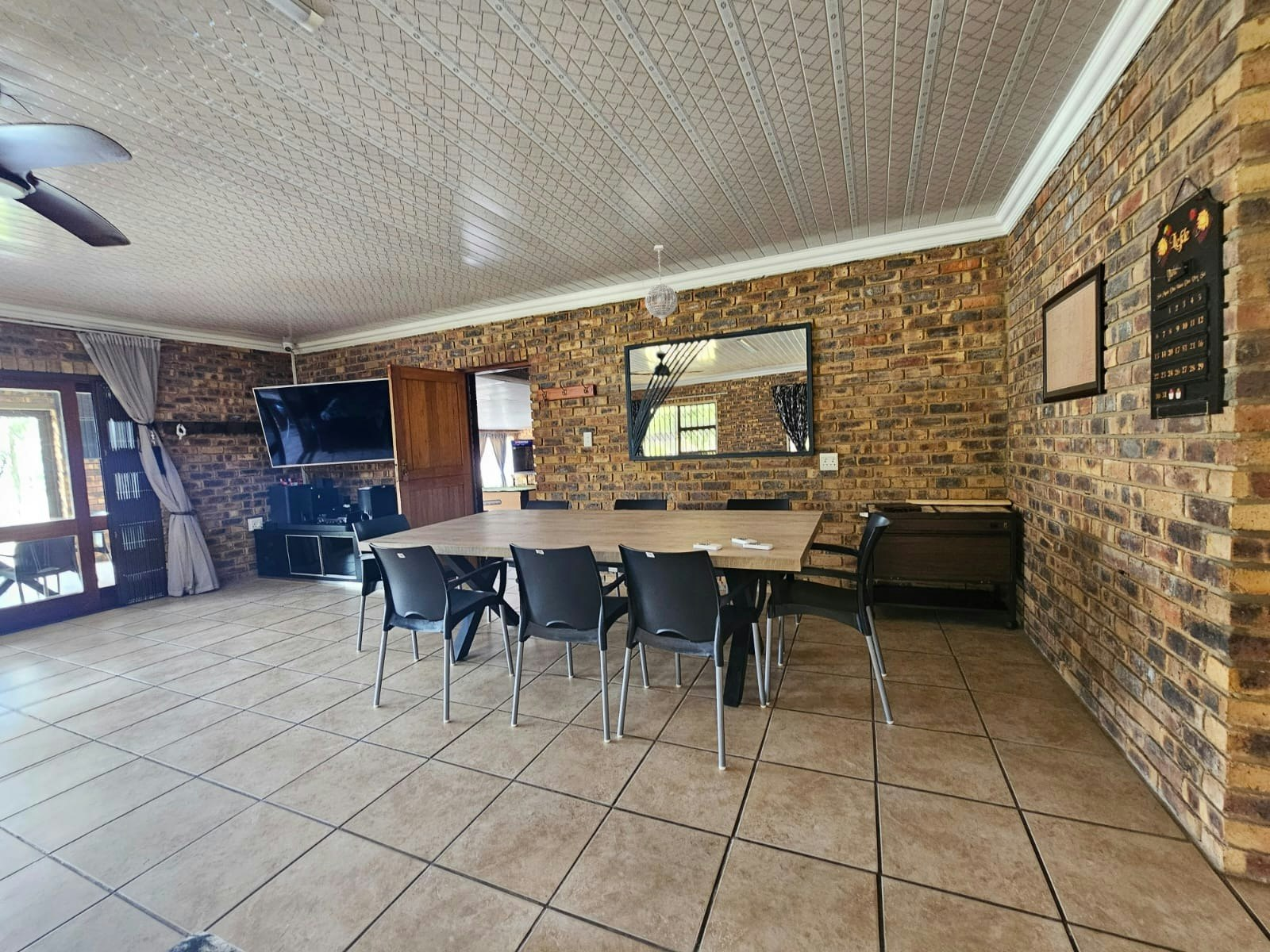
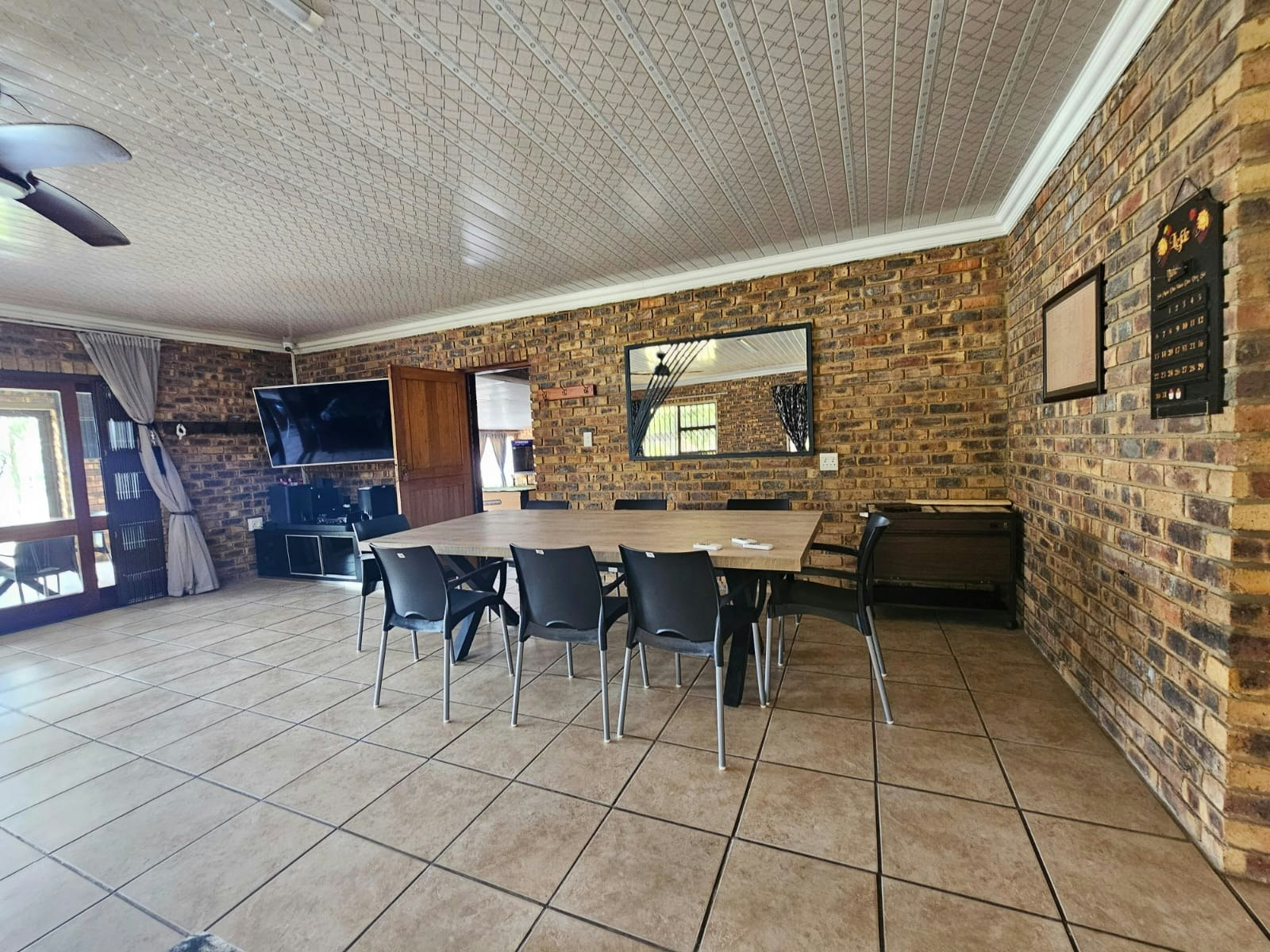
- pendant light (660, 284)
